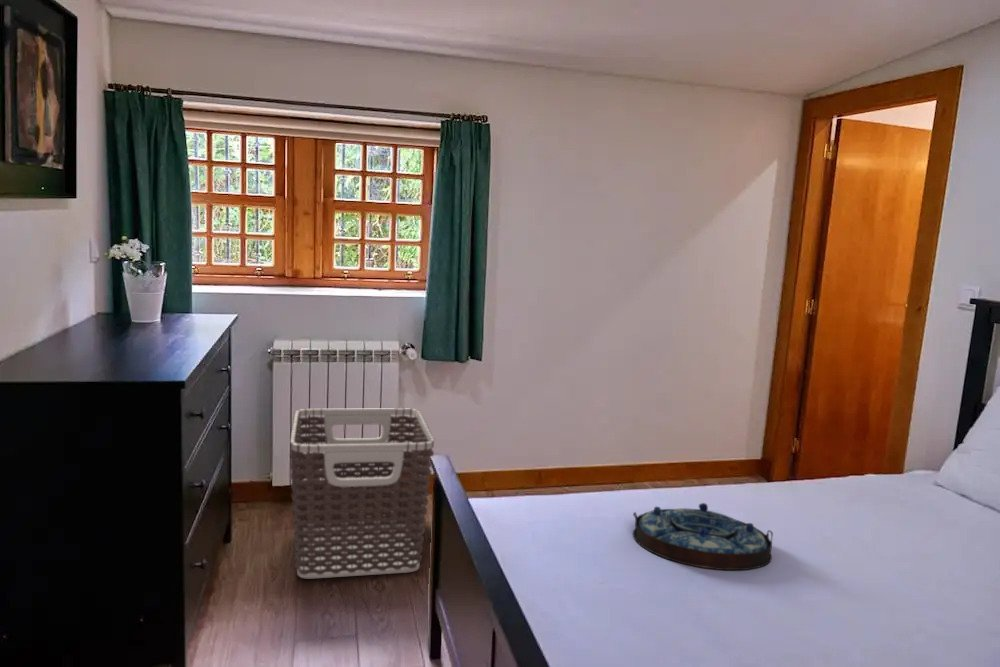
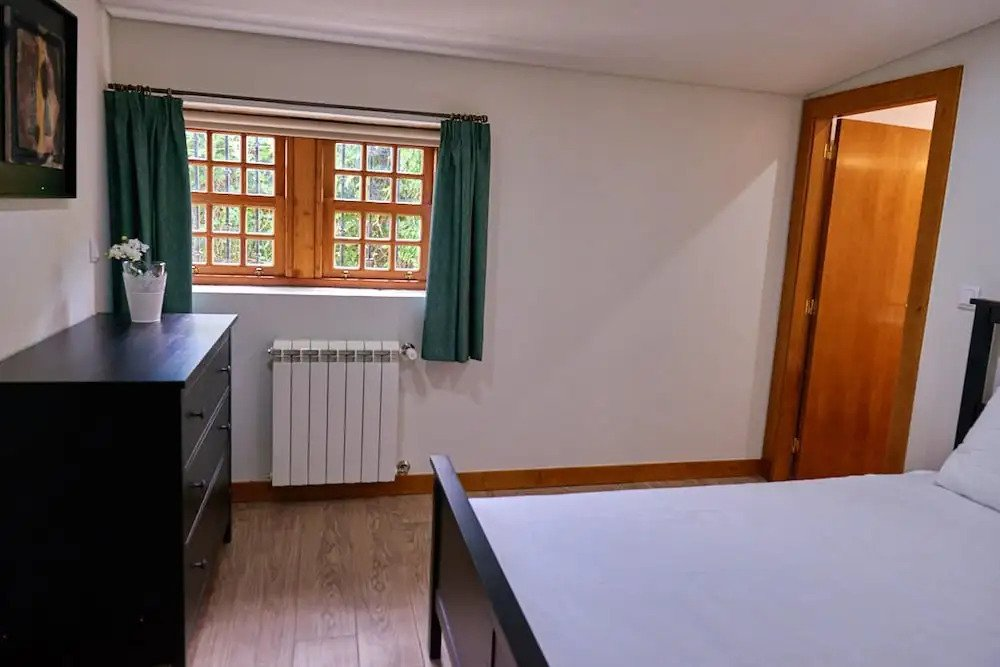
- serving tray (701, 529)
- clothes hamper (359, 487)
